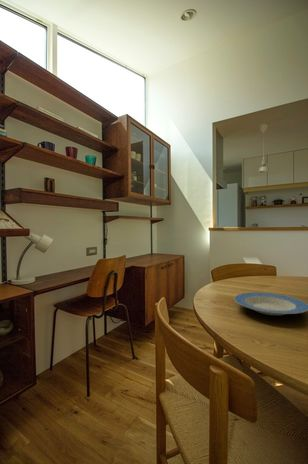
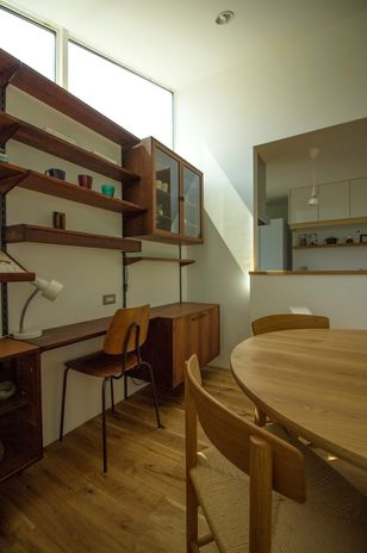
- plate (269, 305)
